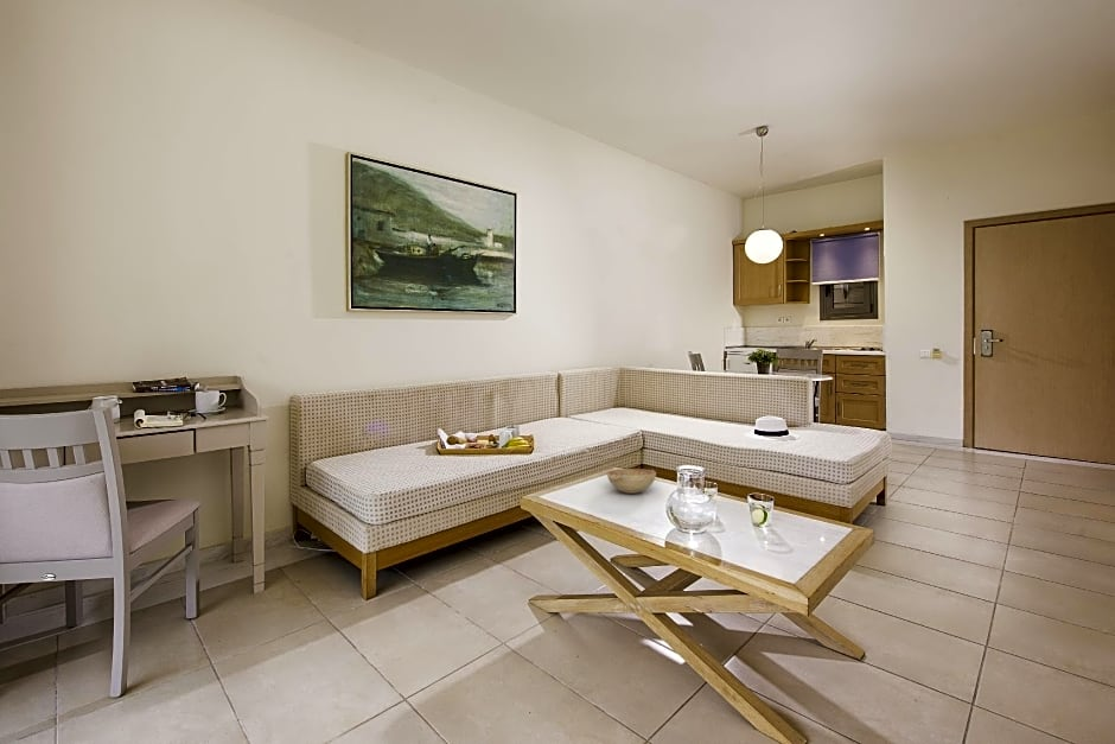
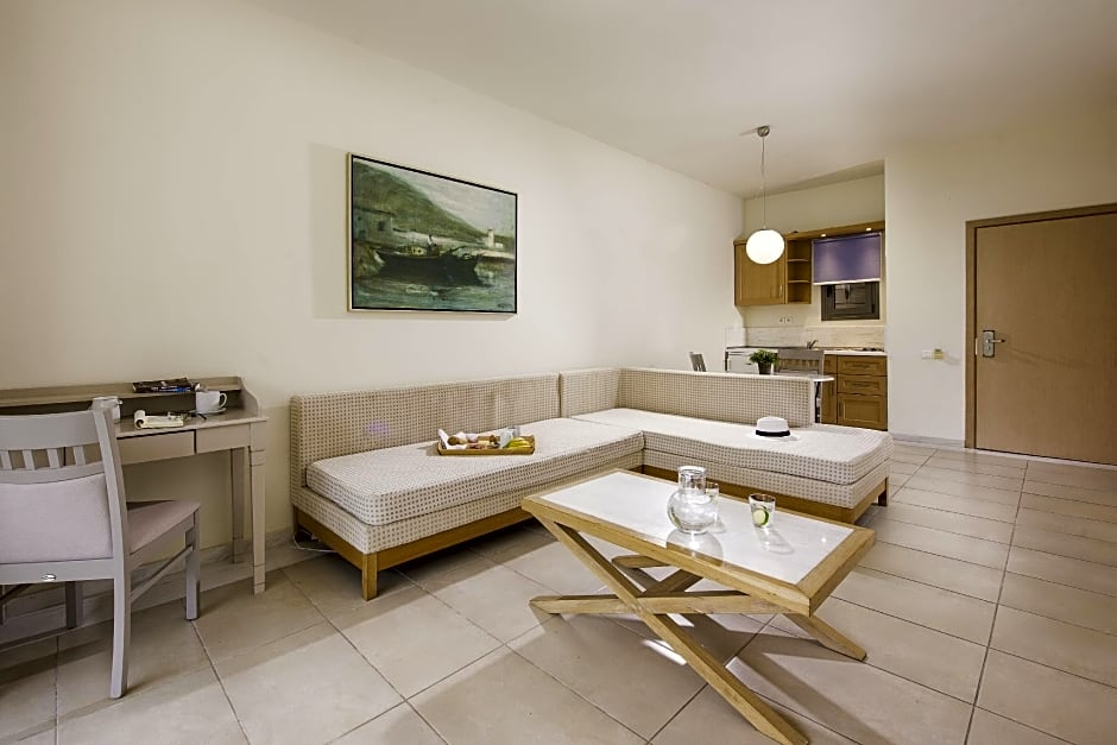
- decorative bowl (631, 481)
